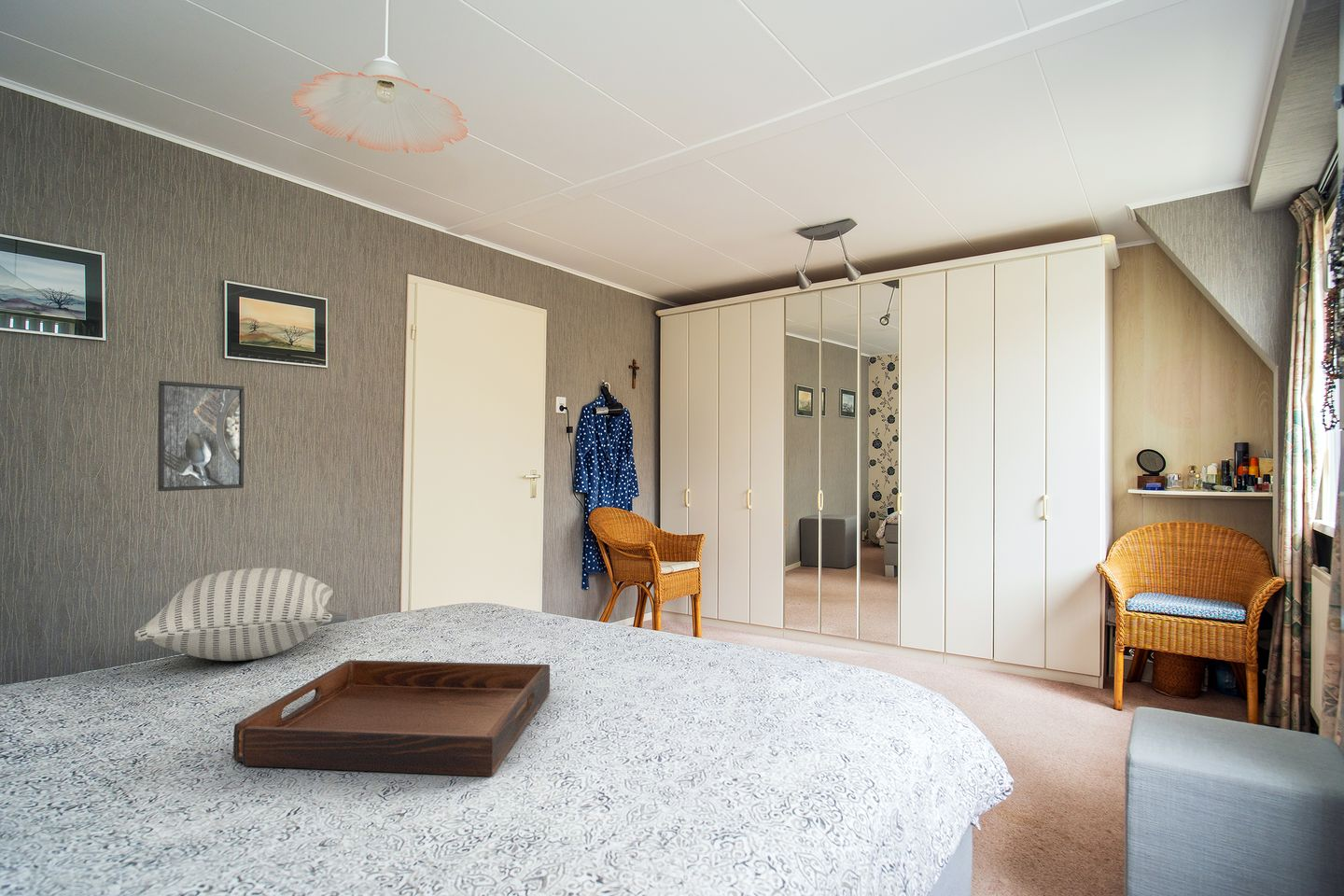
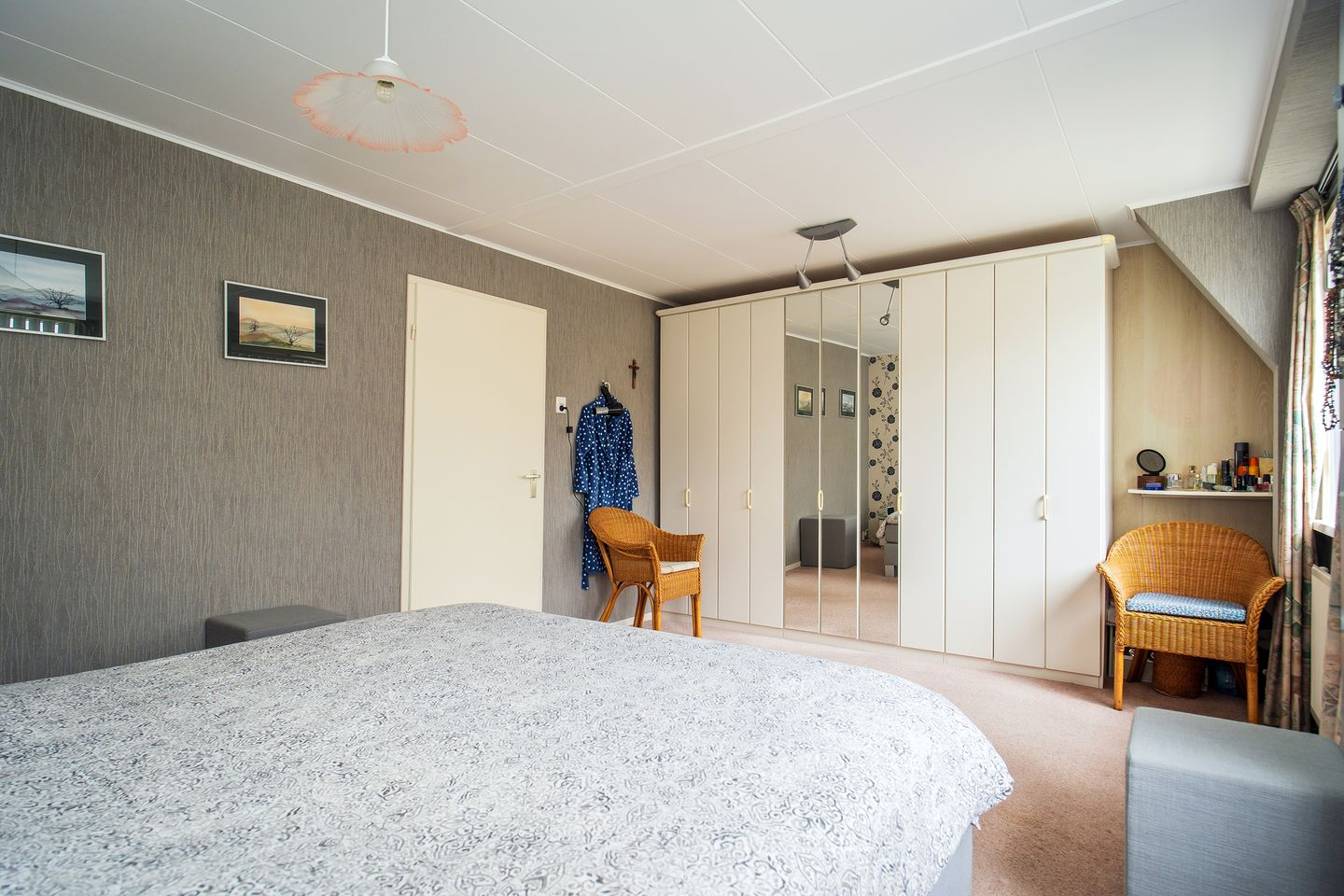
- pillow (247, 610)
- serving tray (409, 707)
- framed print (203, 436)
